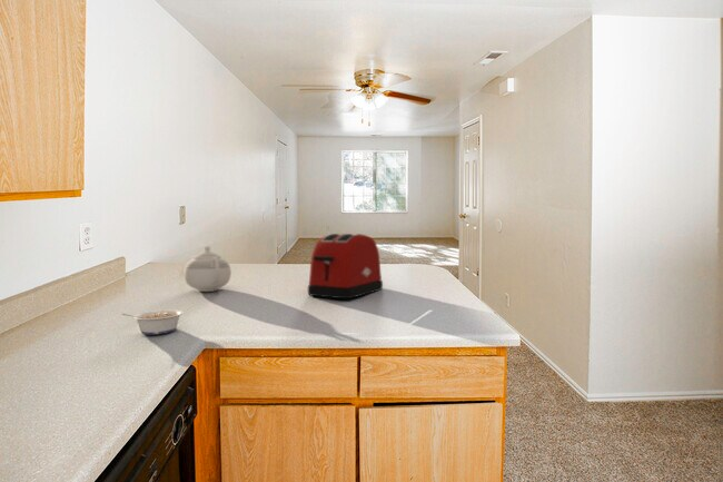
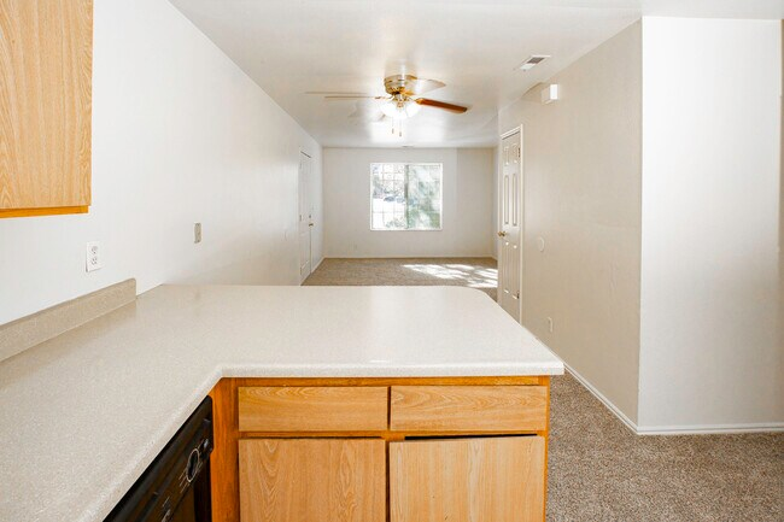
- toaster (345, 263)
- legume (157, 321)
- teapot (208, 268)
